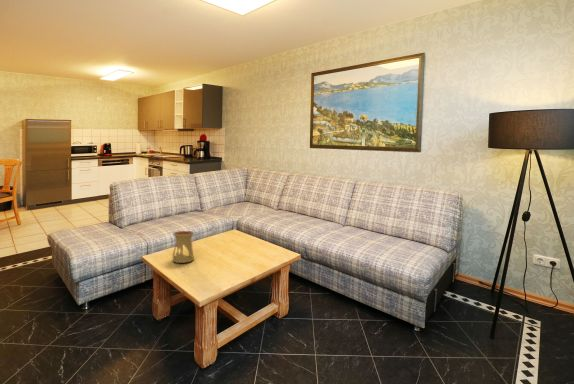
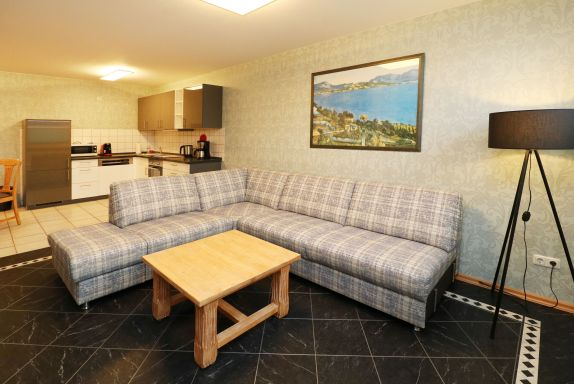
- oil burner (182, 246)
